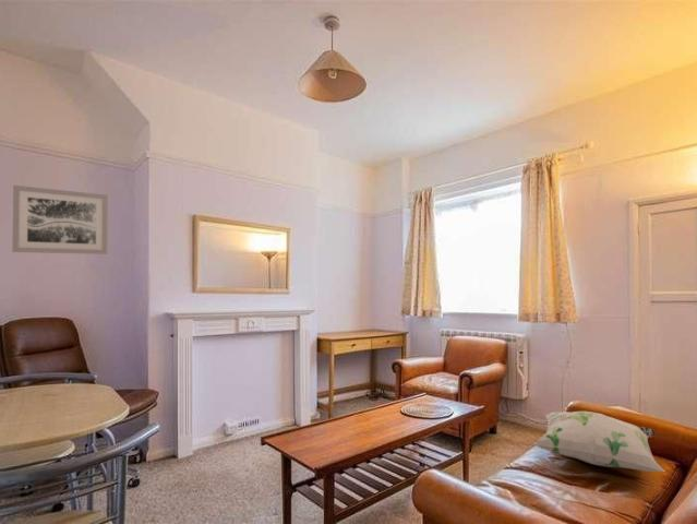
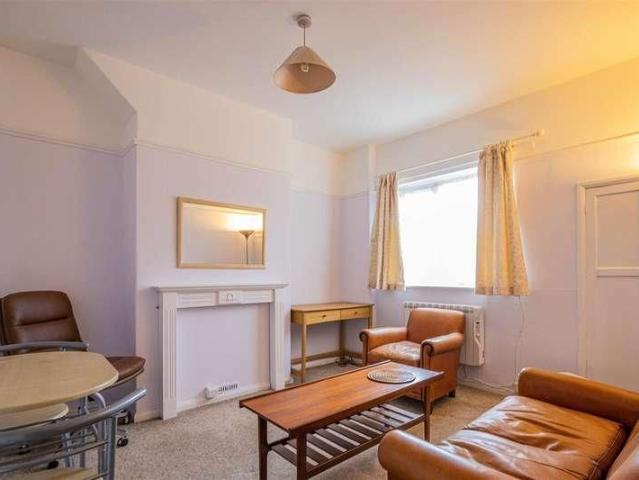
- decorative pillow (597, 437)
- wall art (62, 222)
